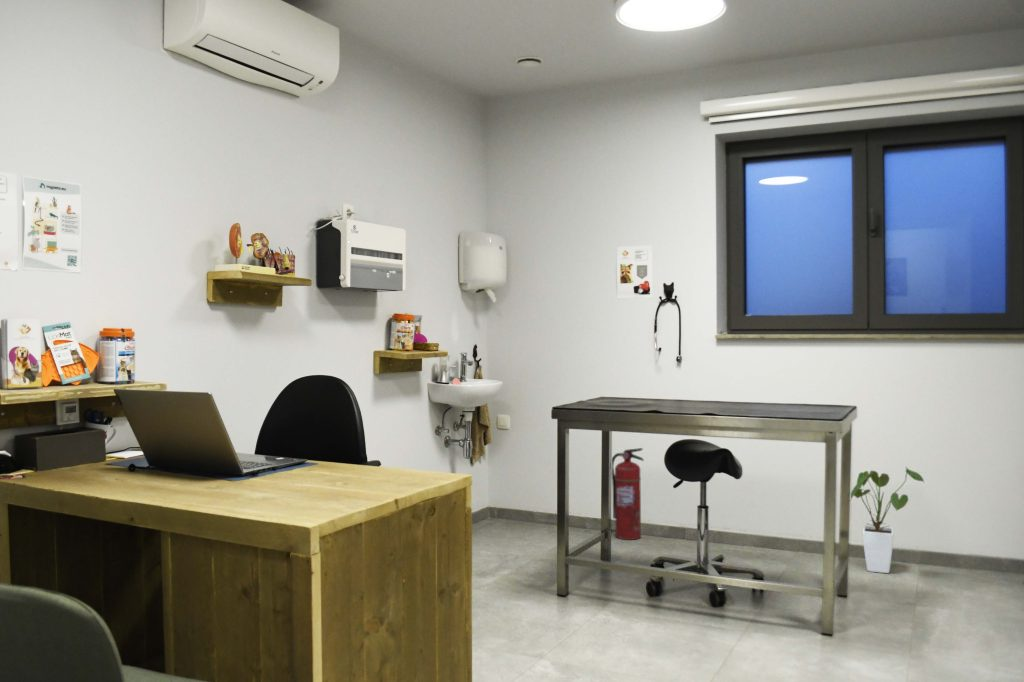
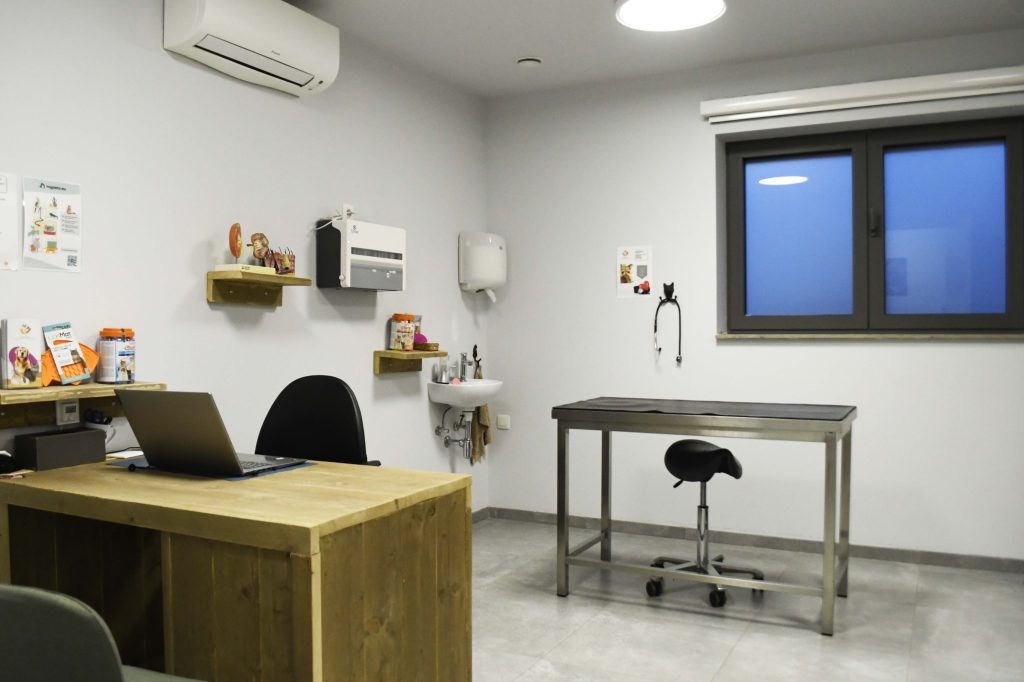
- house plant (884, 517)
- fire extinguisher (627, 492)
